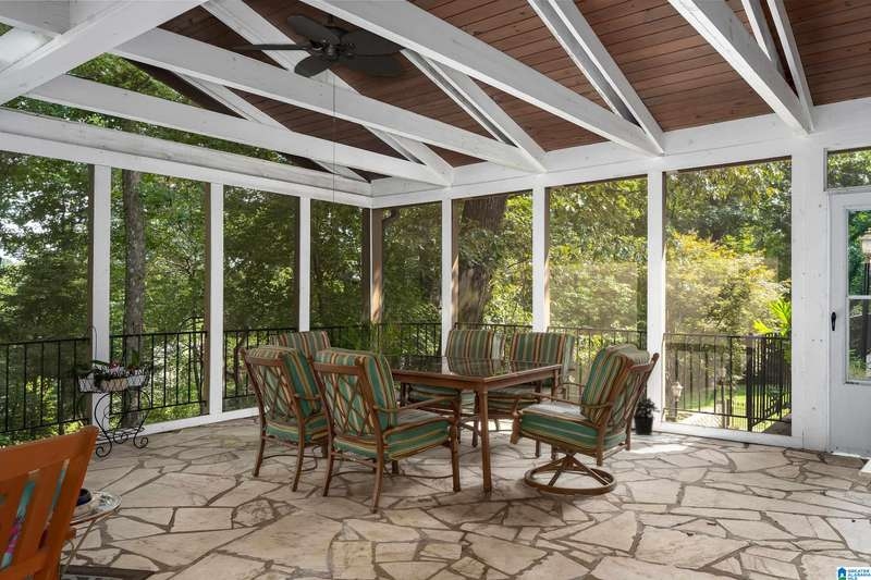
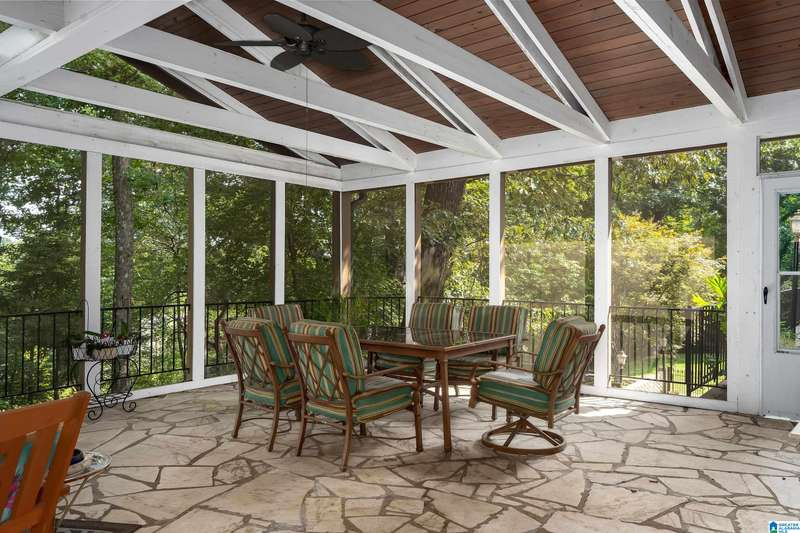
- potted plant (645, 415)
